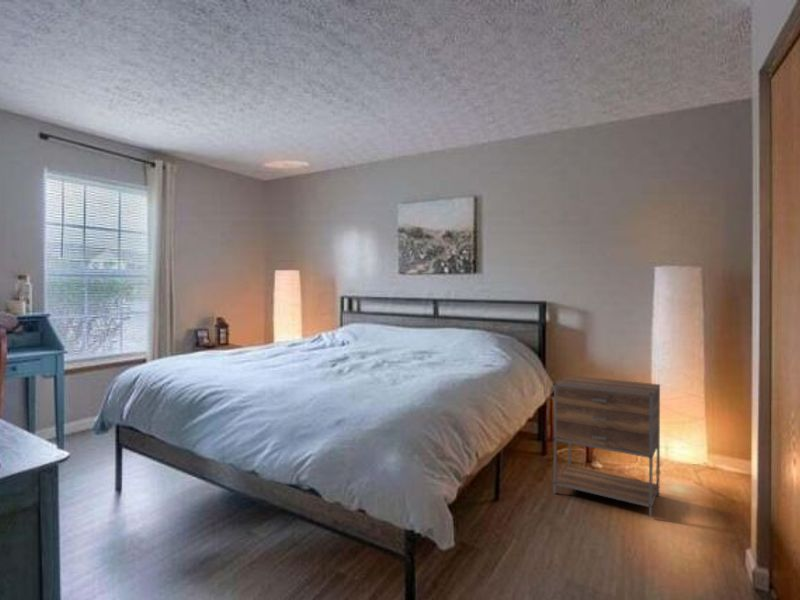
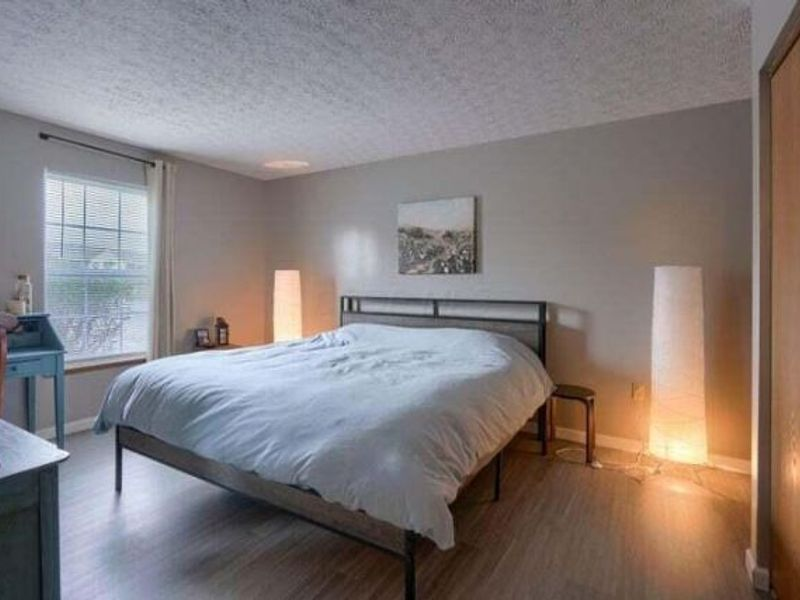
- nightstand (605, 439)
